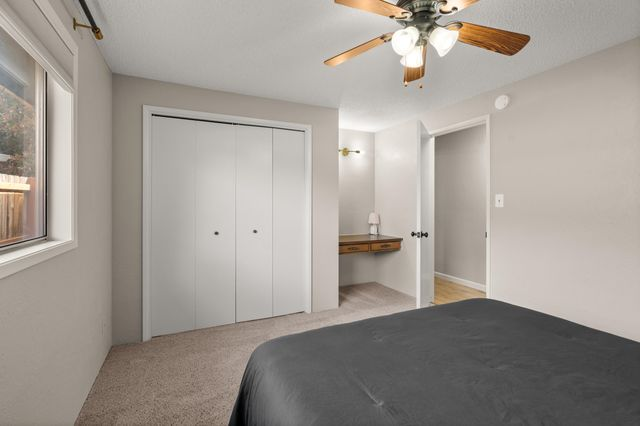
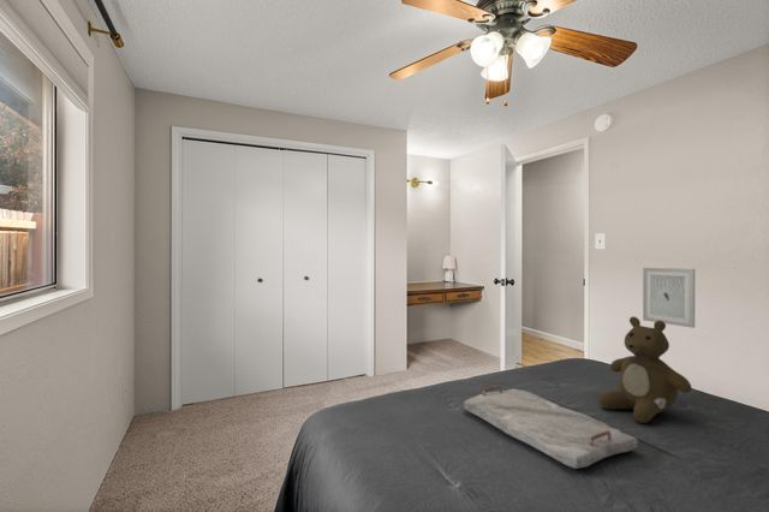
+ wall art (667, 296)
+ teddy bear (638, 364)
+ serving tray (546, 416)
